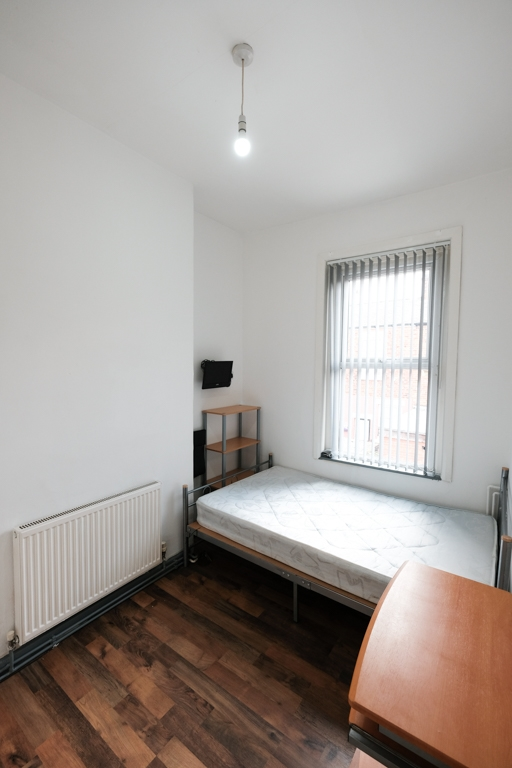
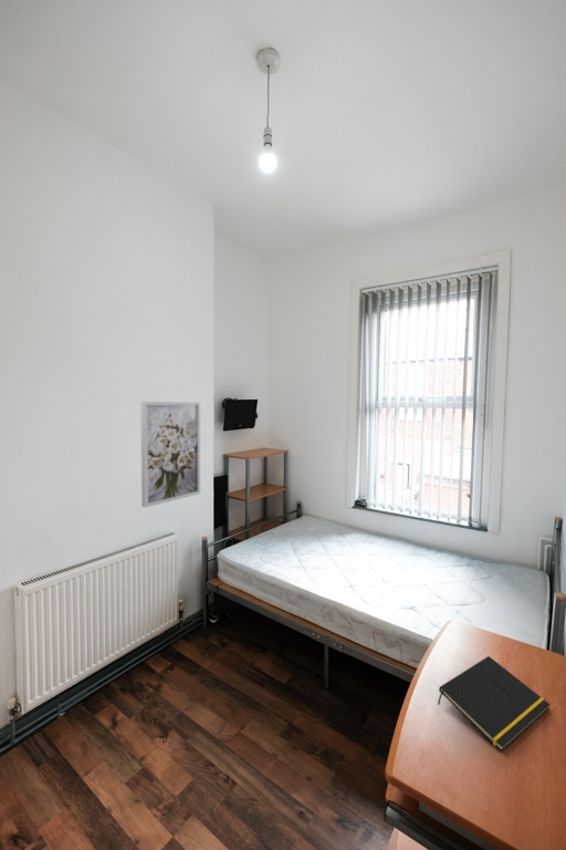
+ wall art (172, 450)
+ notepad (493, 697)
